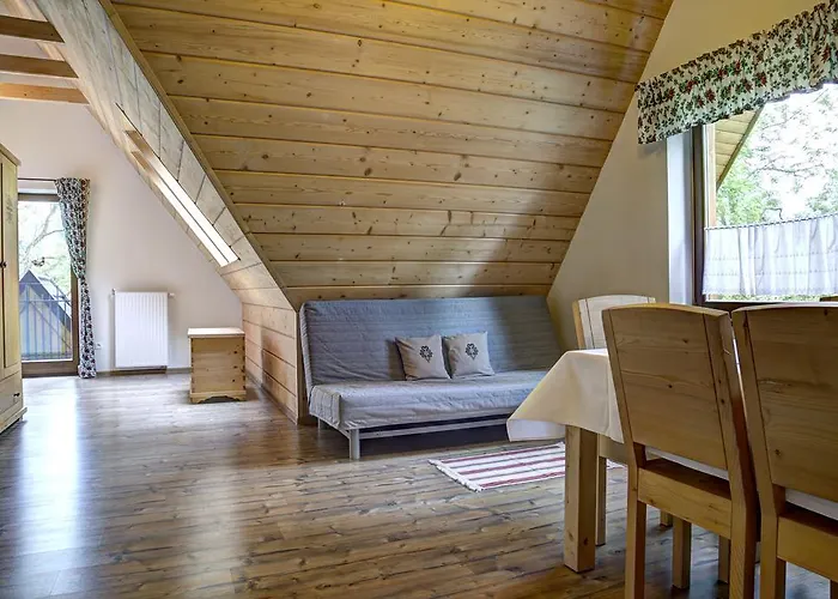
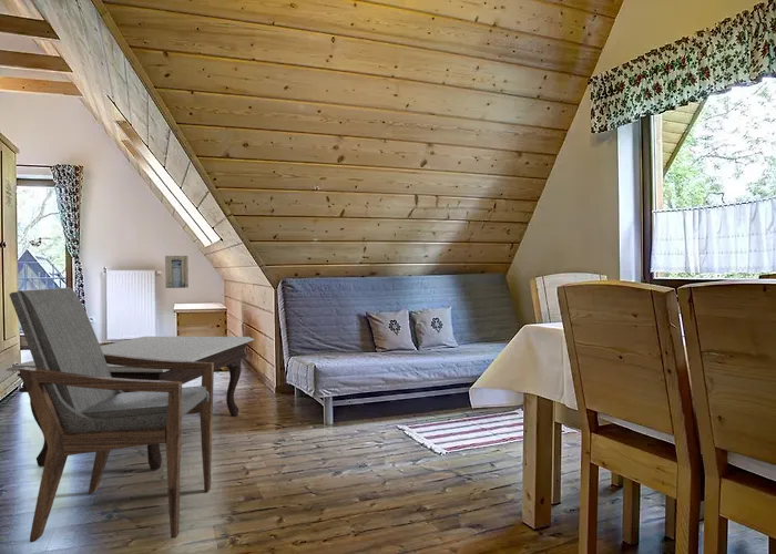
+ wall art (176, 271)
+ coffee table (151, 379)
+ armchair (120, 400)
